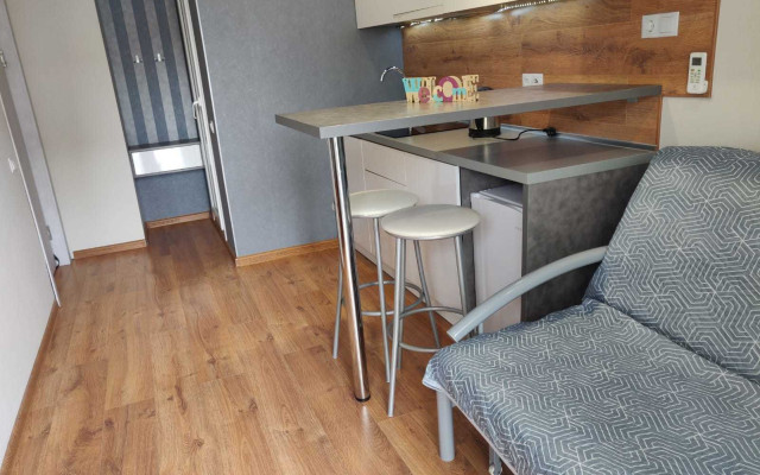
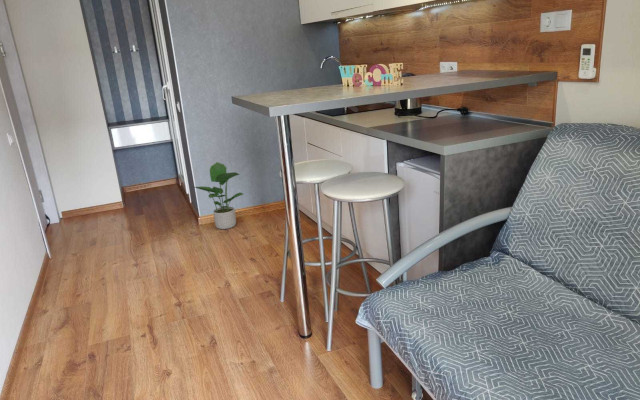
+ potted plant (219, 197)
